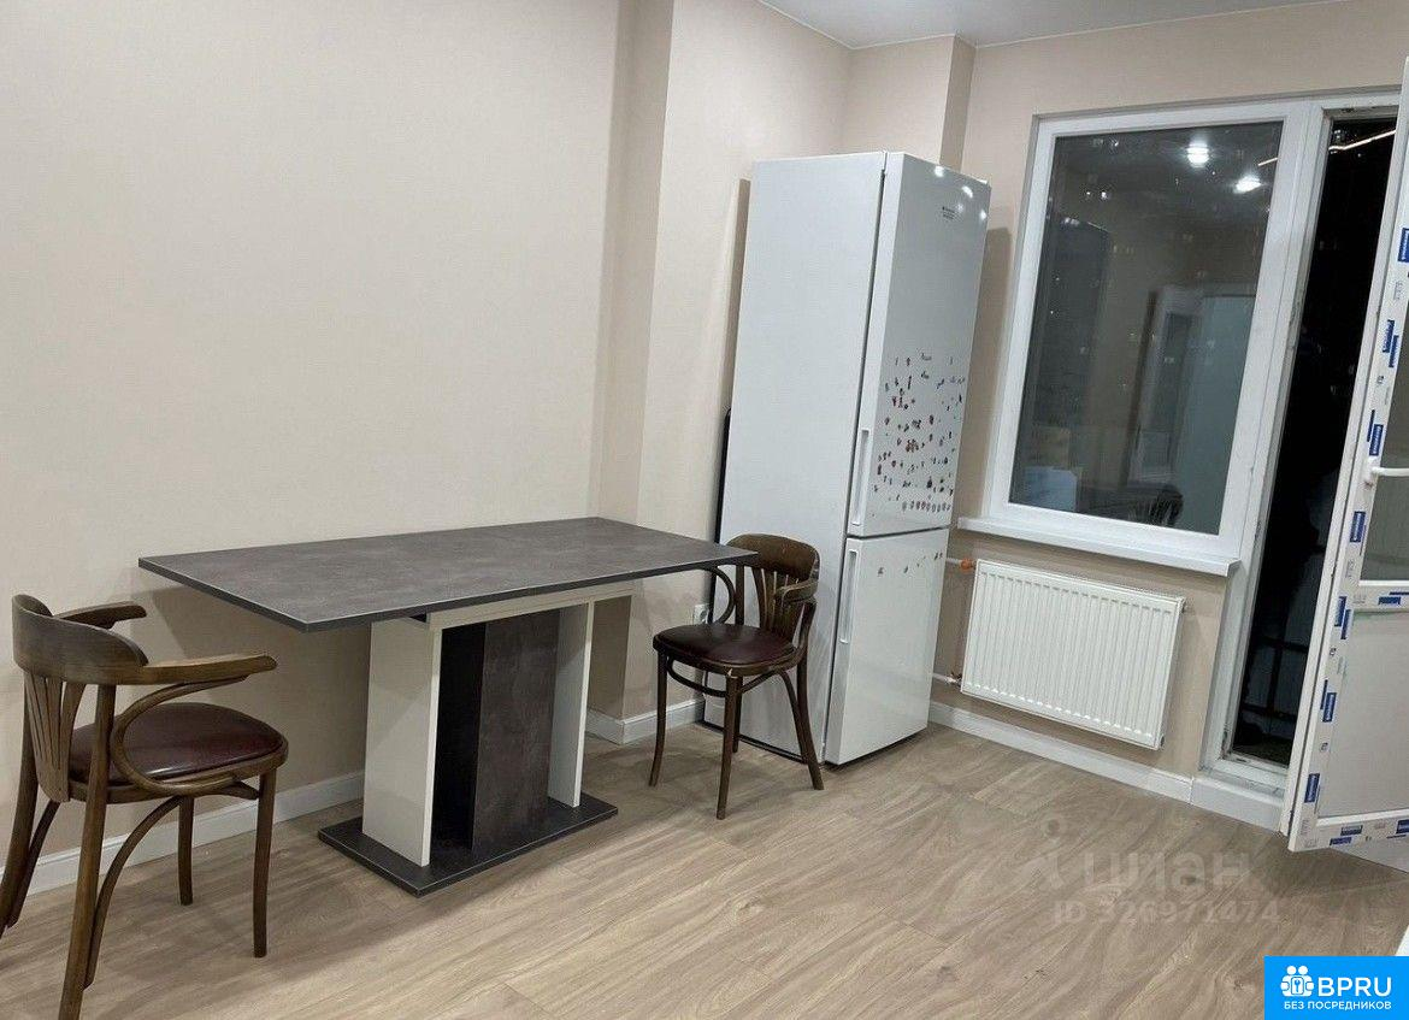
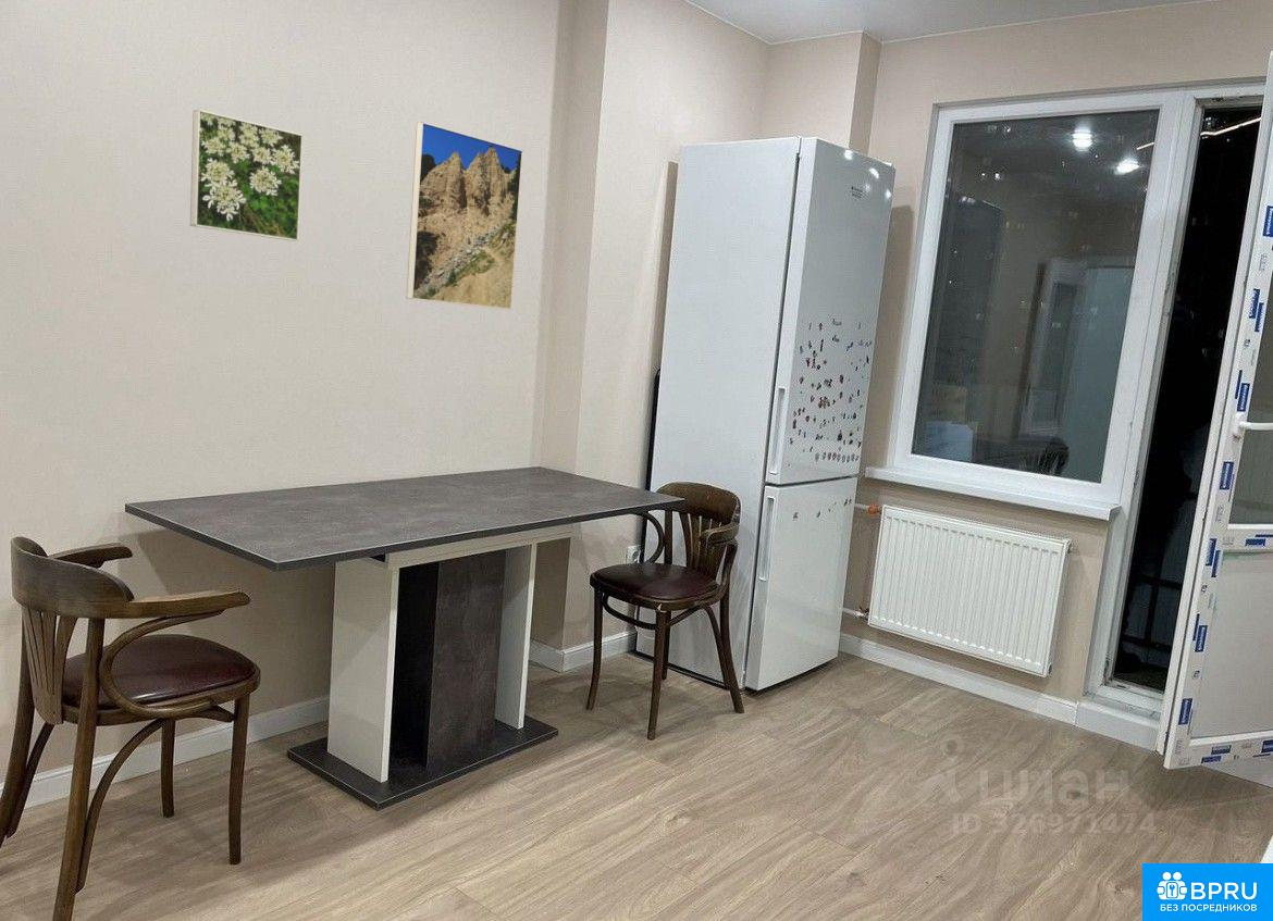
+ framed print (248, 178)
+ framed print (467, 221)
